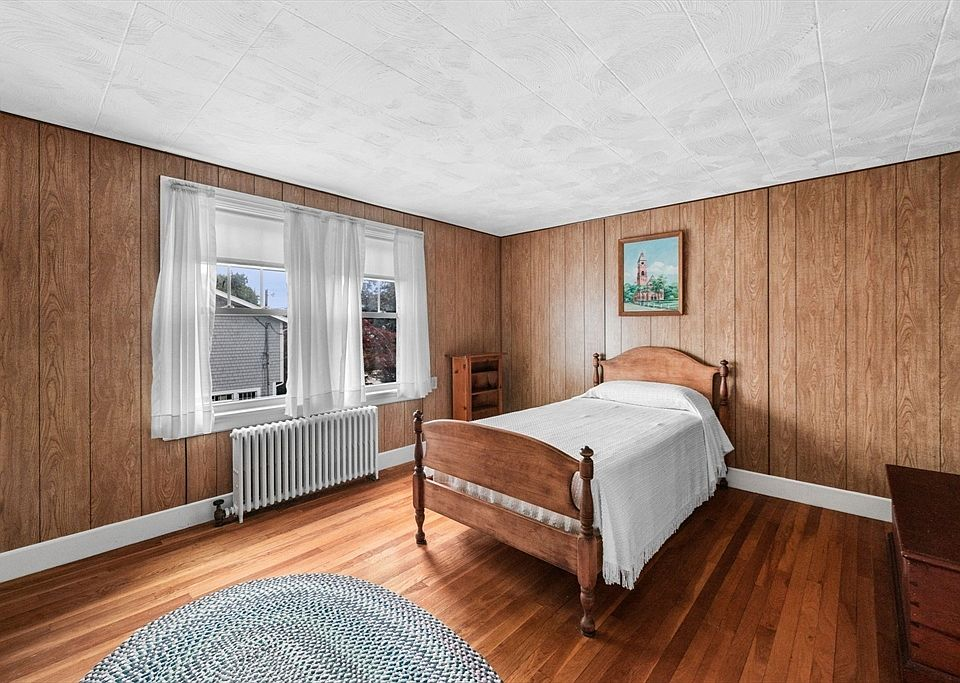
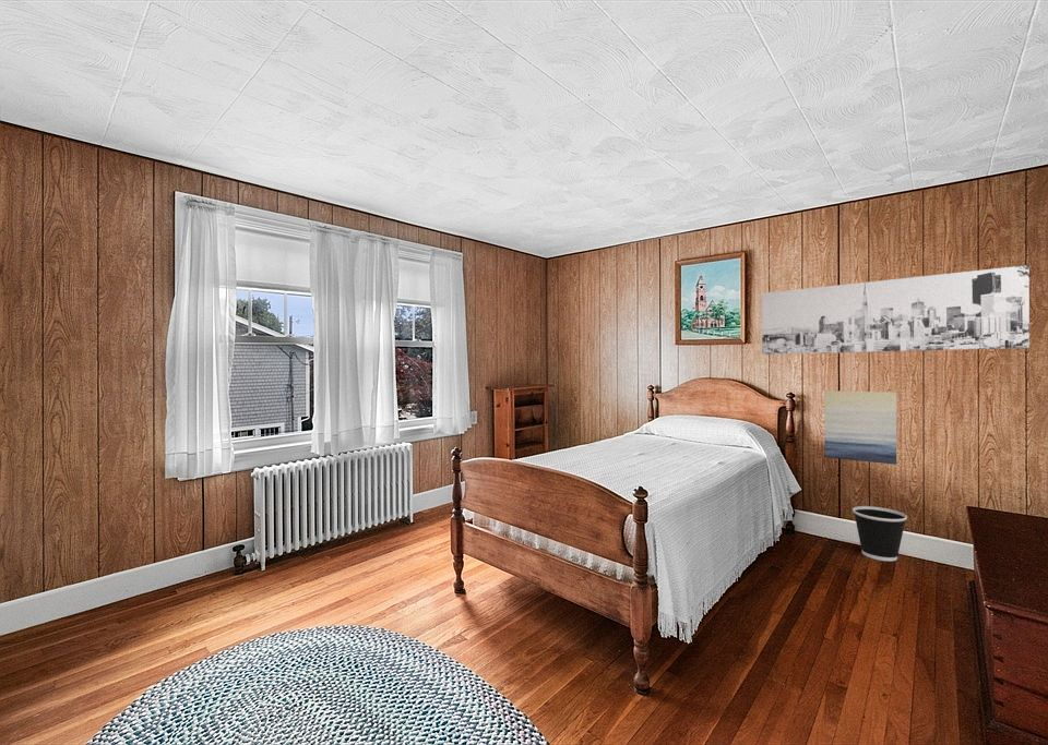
+ wall art (876, 316)
+ wastebasket (879, 533)
+ wall art (859, 425)
